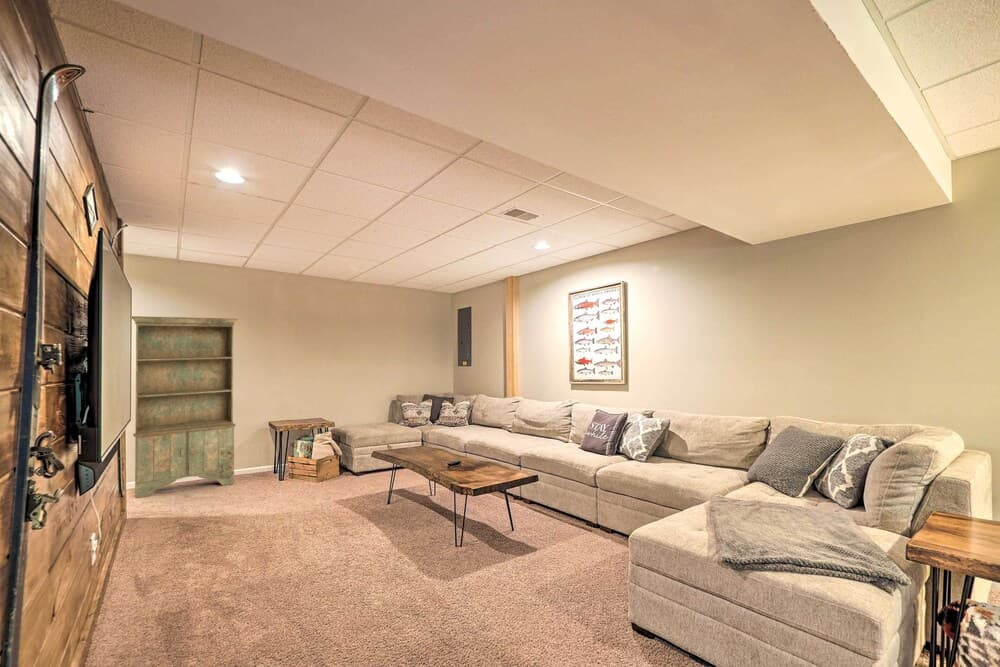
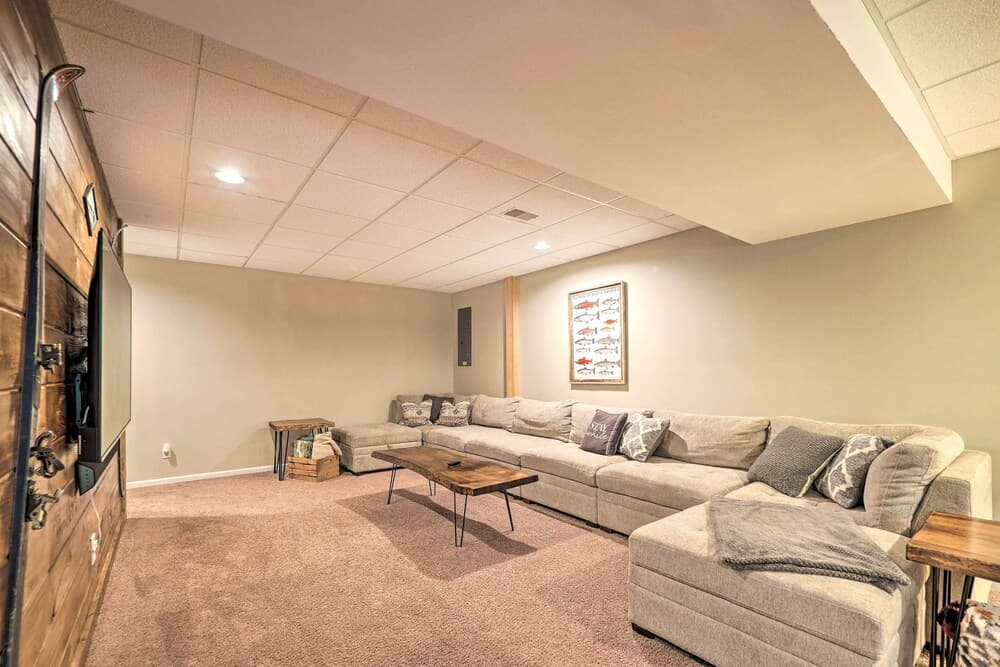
- bookshelf (186, 402)
